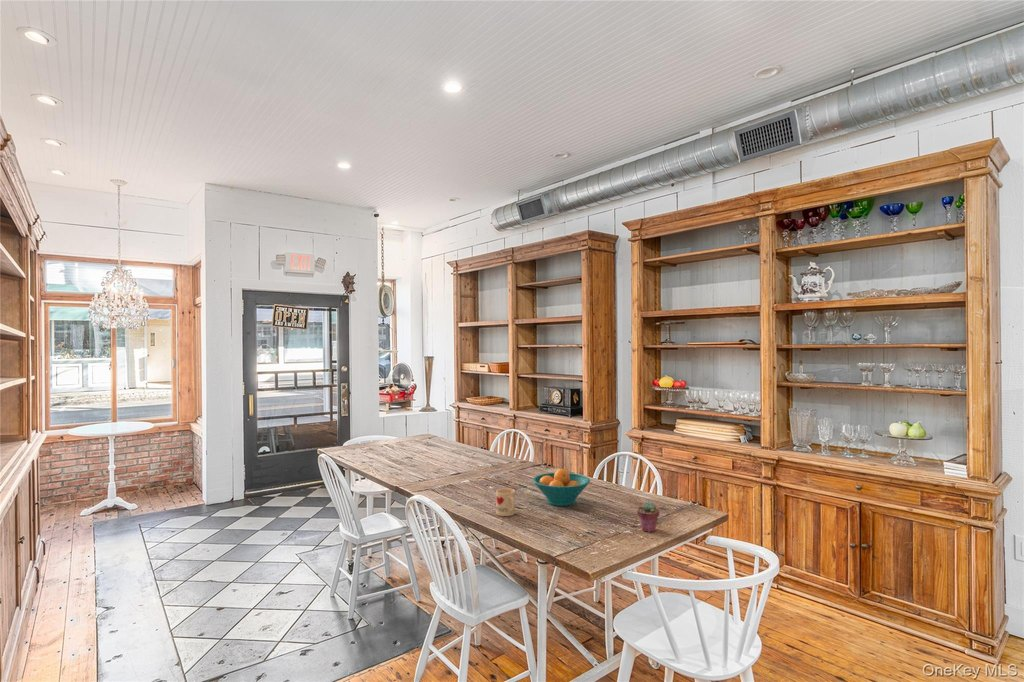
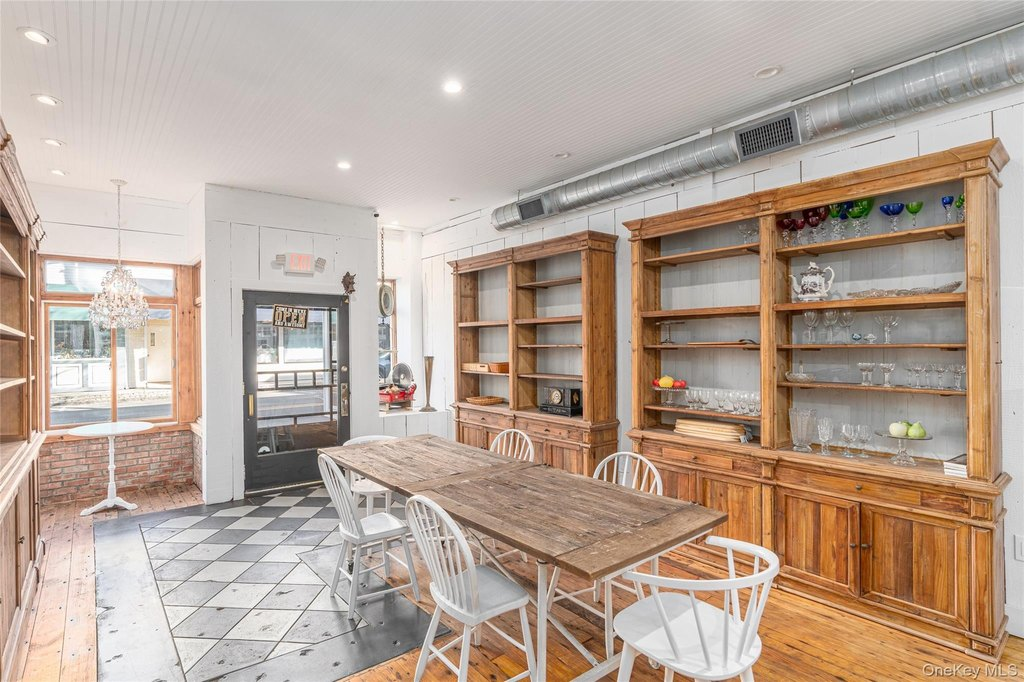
- mug (507, 502)
- potted succulent (648, 515)
- fruit bowl (561, 485)
